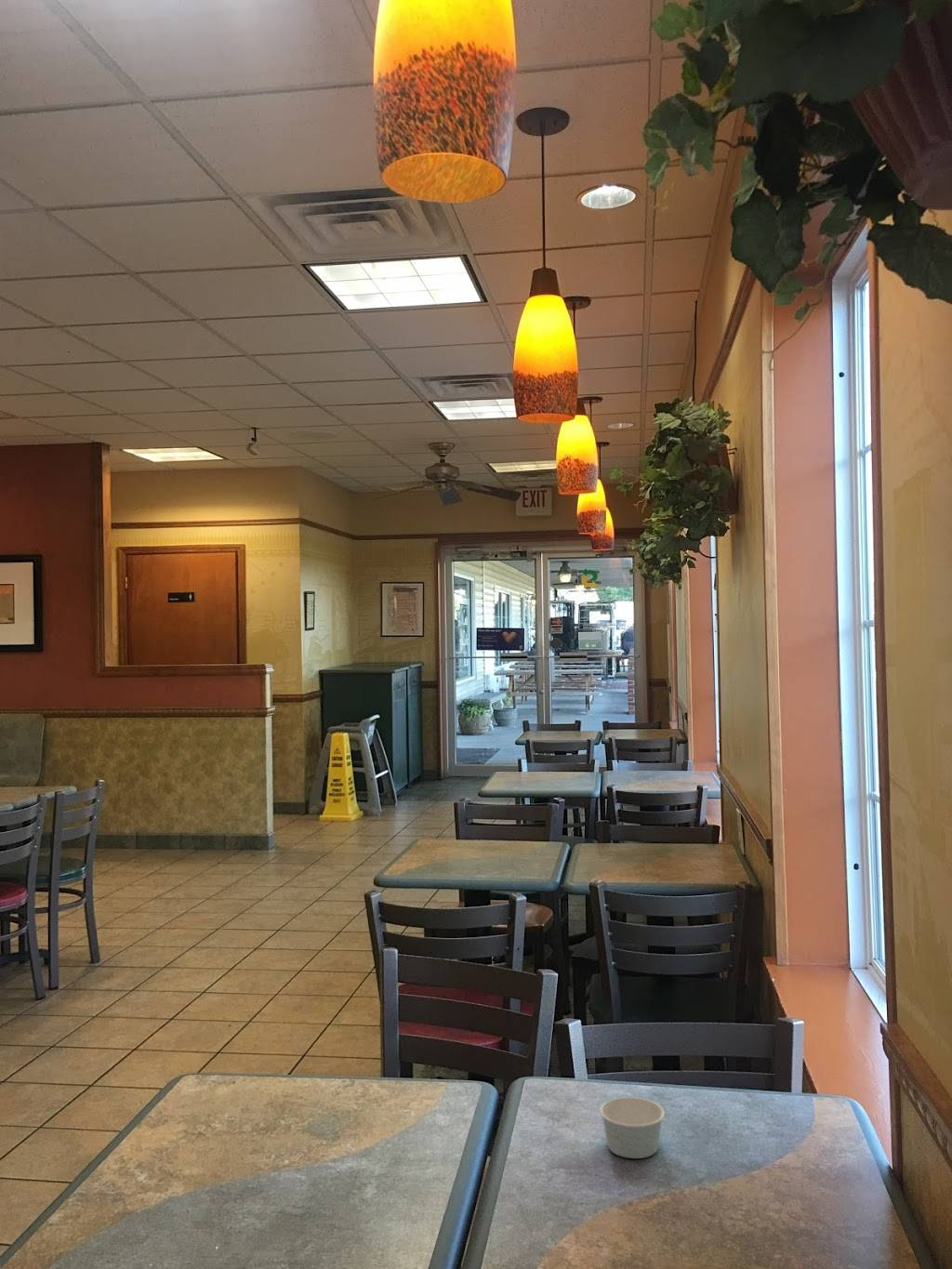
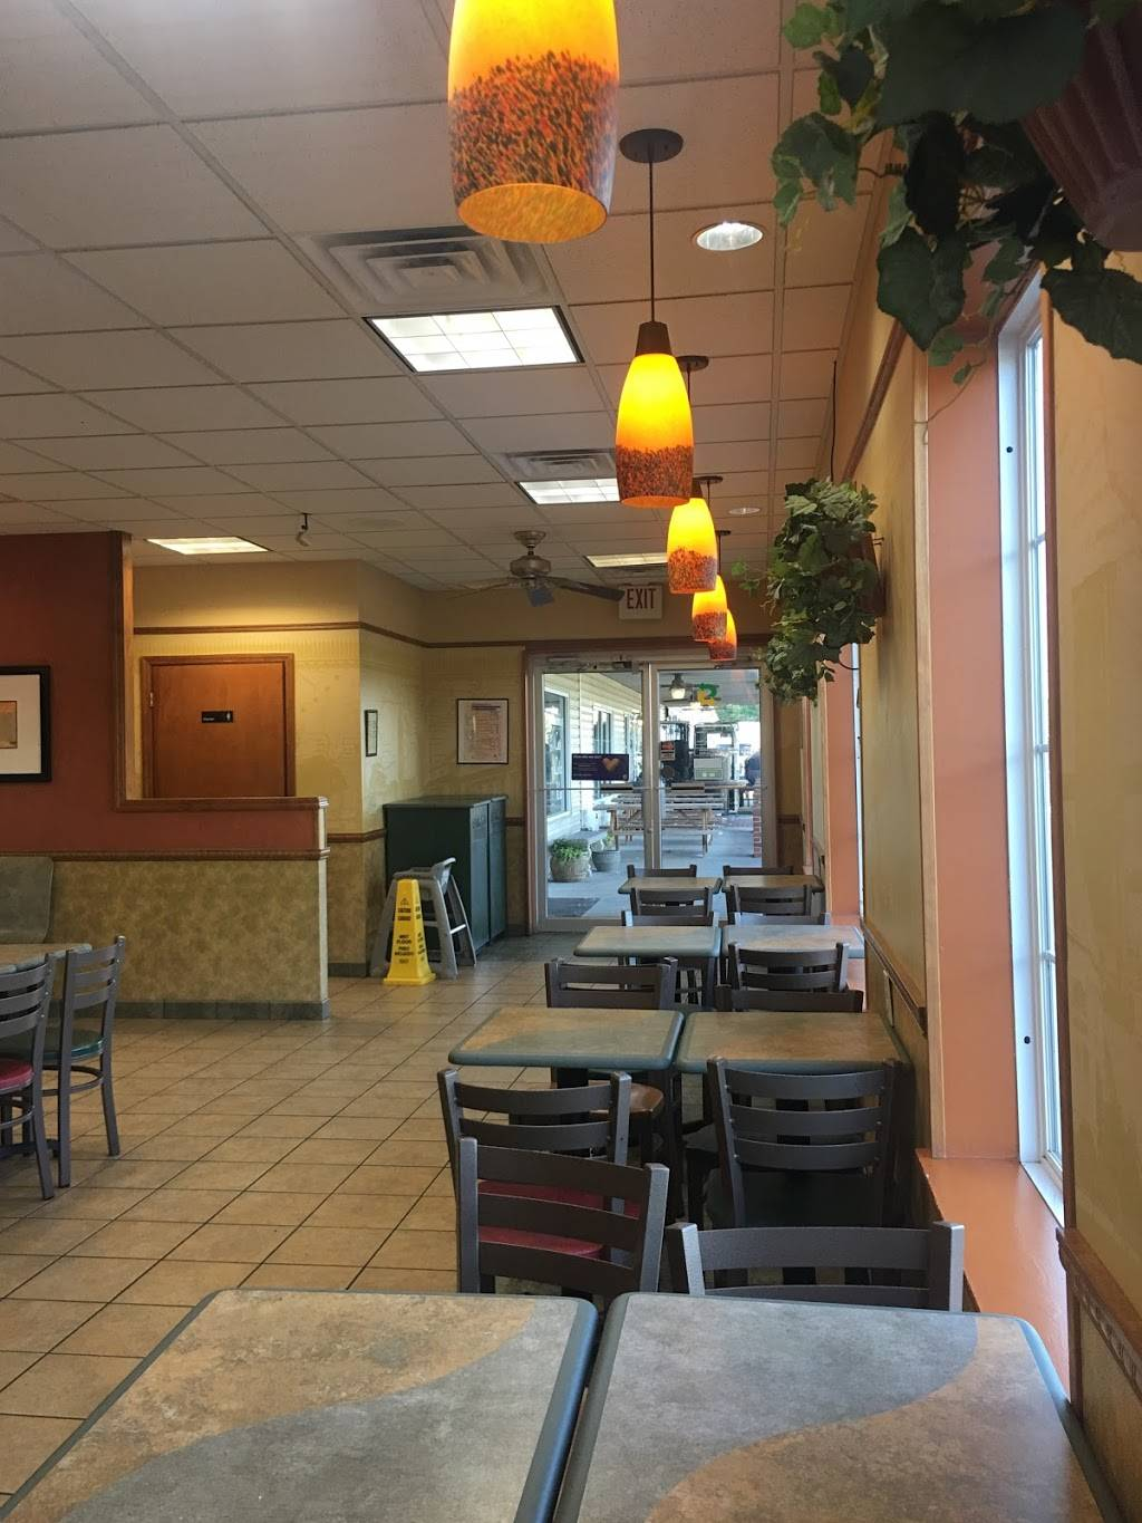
- paper cup (632, 1128)
